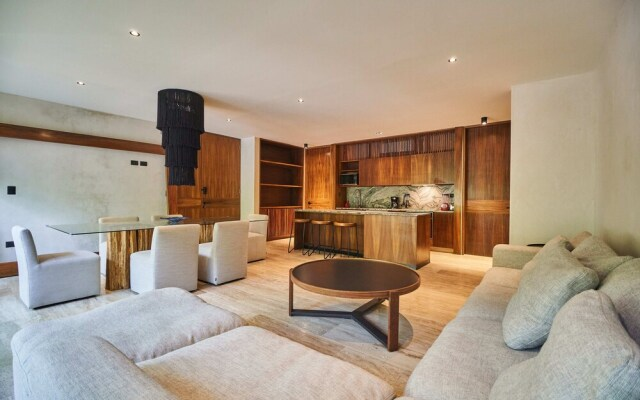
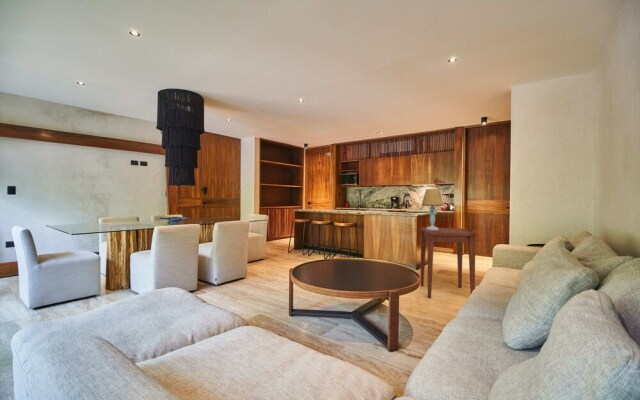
+ side table (457, 260)
+ table lamp (432, 209)
